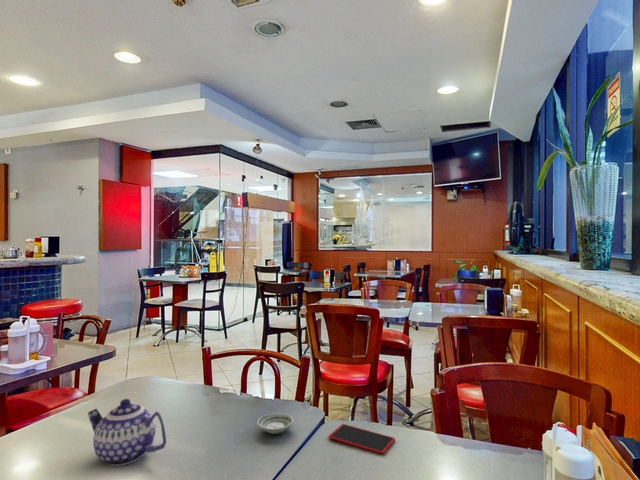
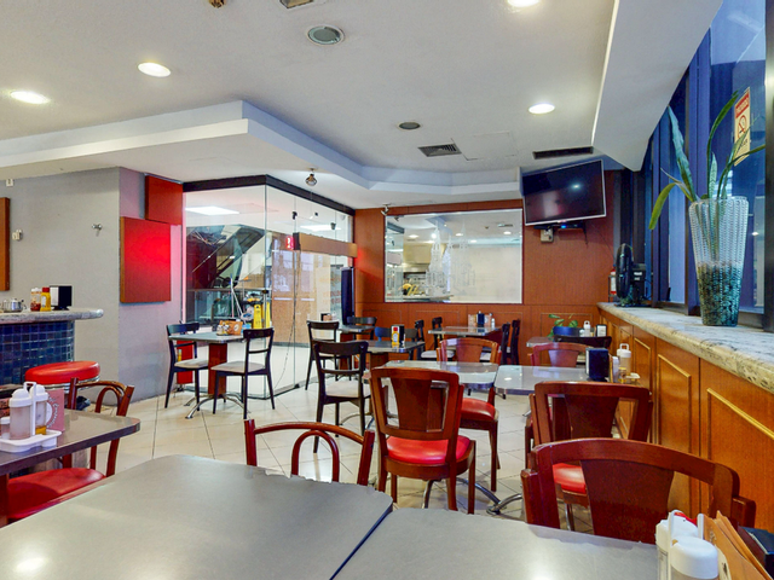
- saucer (275, 424)
- smartphone (361, 437)
- teapot (126, 427)
